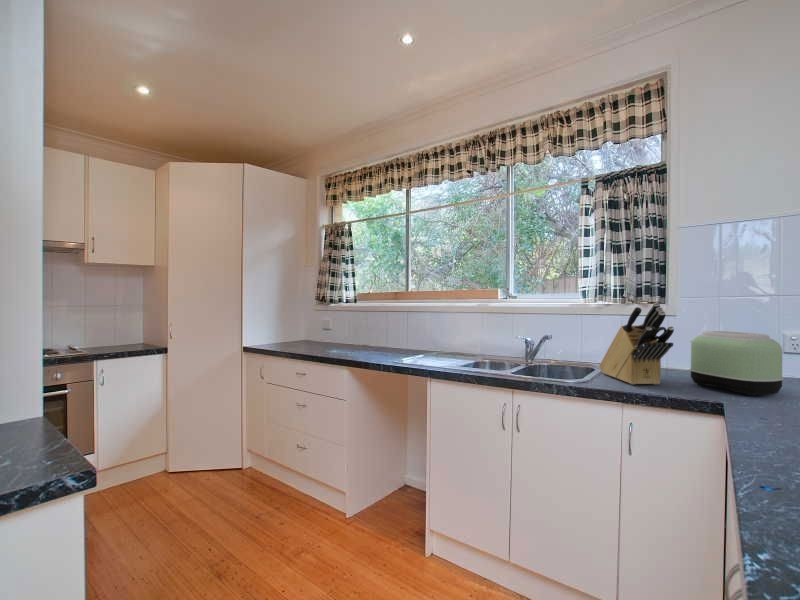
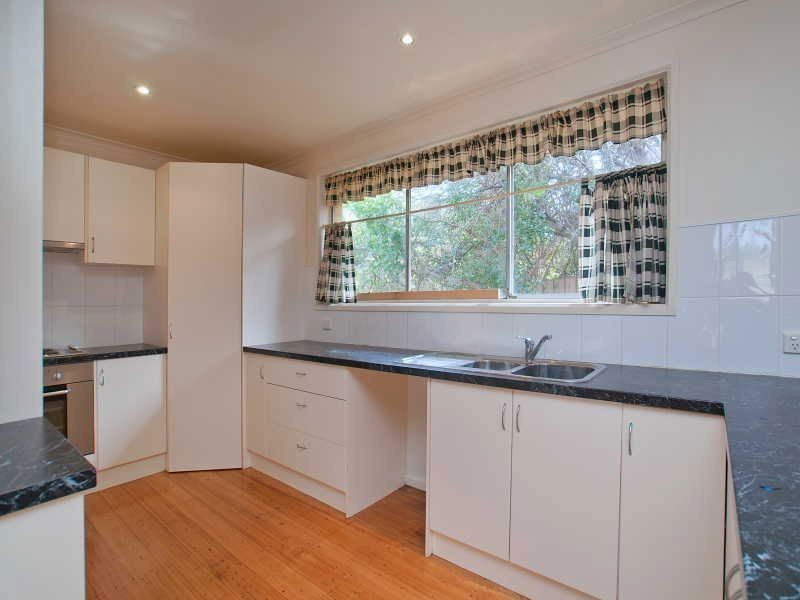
- toaster (730, 360)
- knife block (633, 341)
